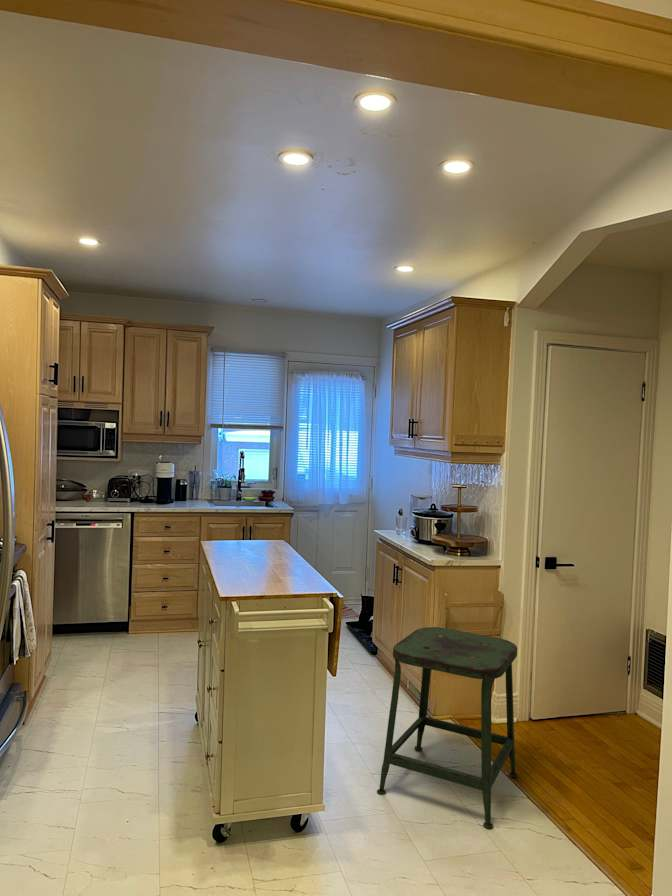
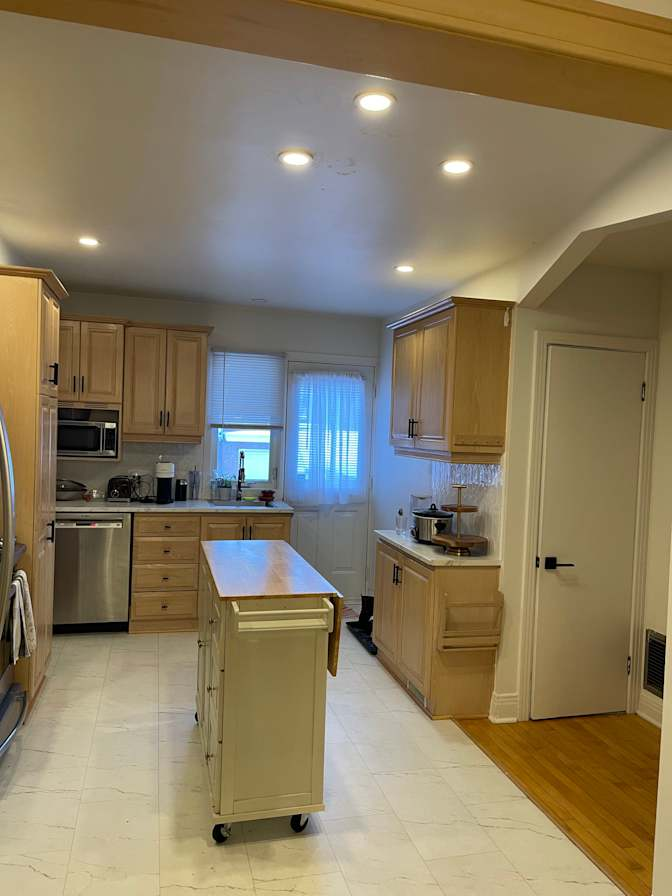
- stool (449, 722)
